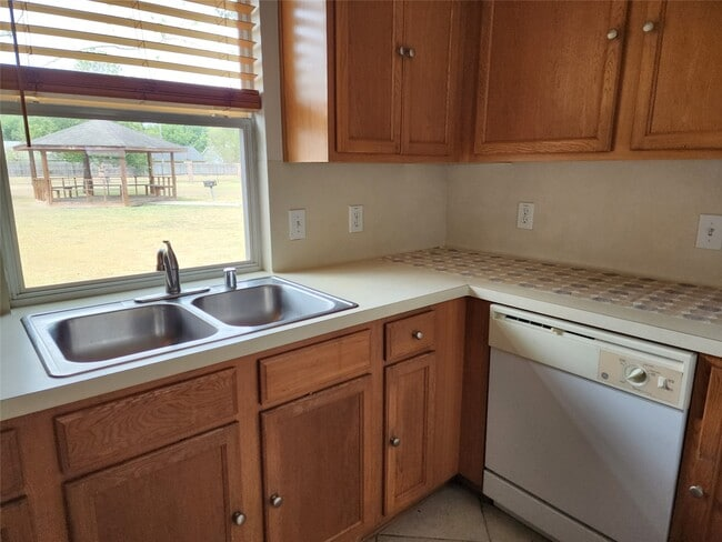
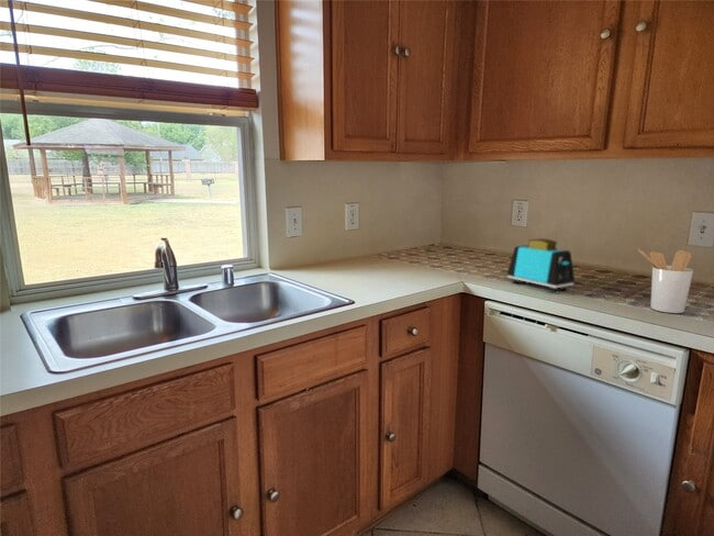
+ utensil holder (661, 278)
+ toaster (540, 263)
